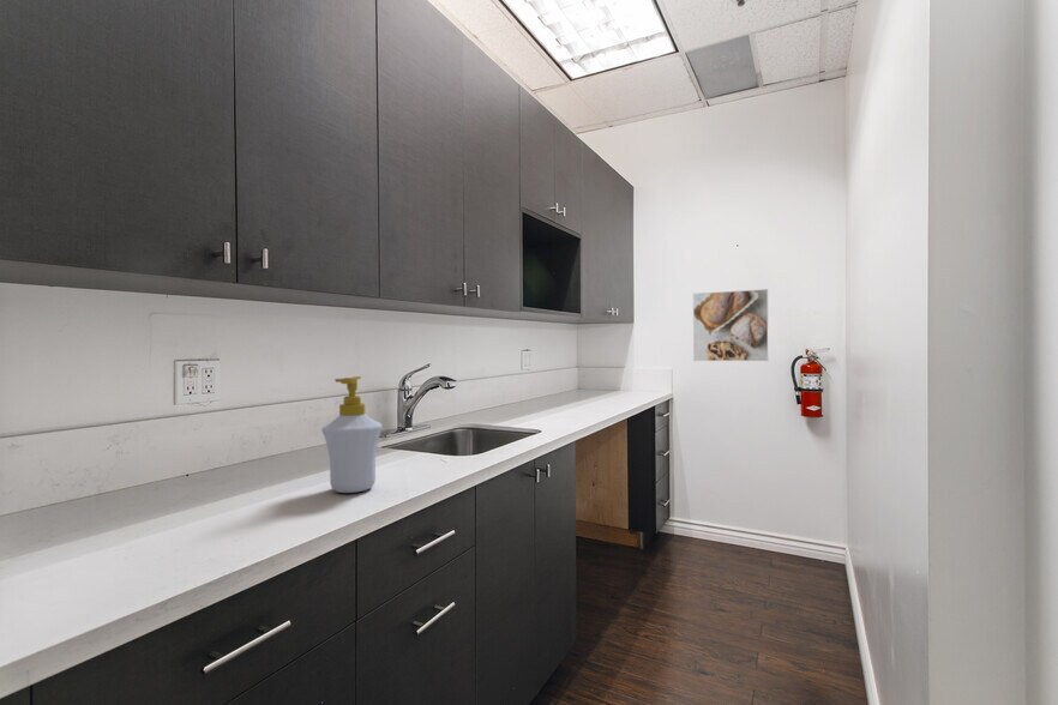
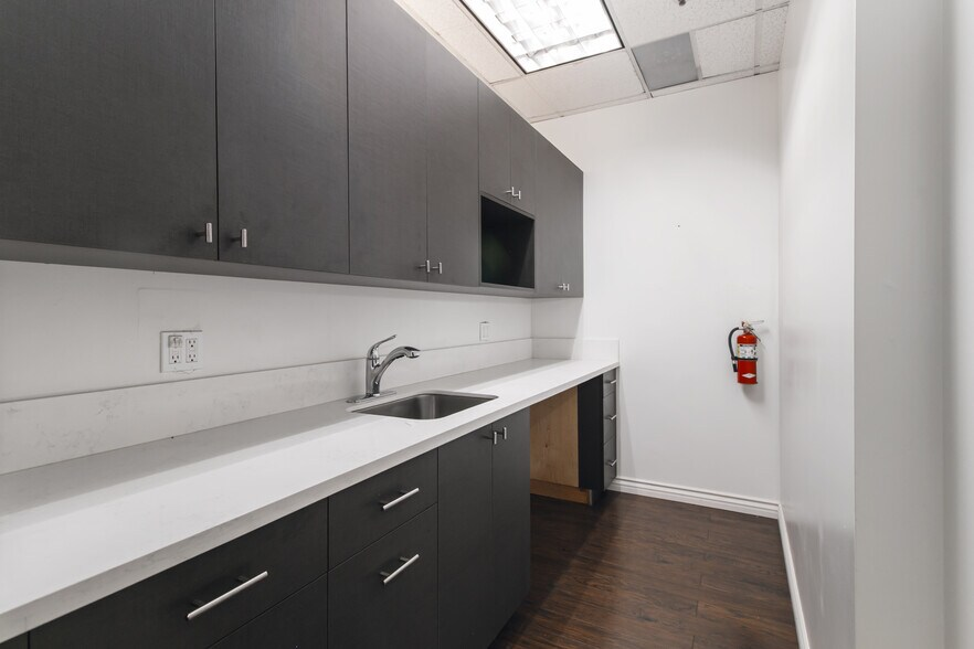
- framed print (729, 326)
- soap bottle (351, 432)
